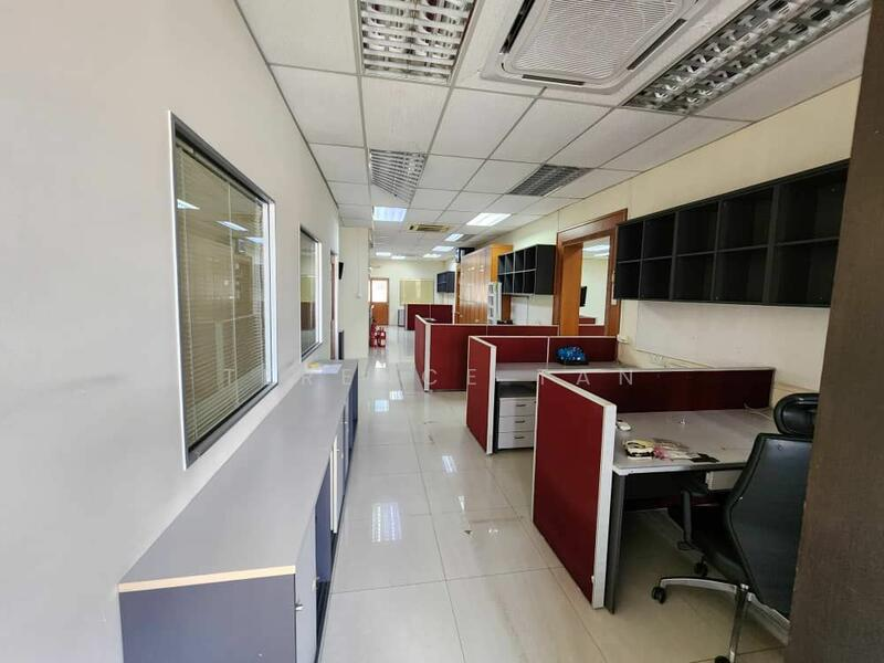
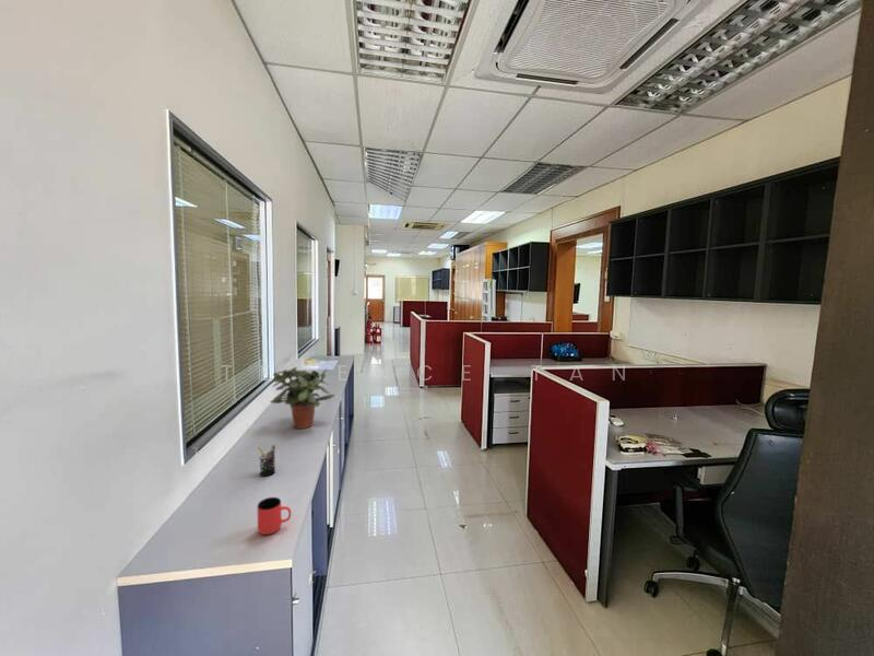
+ potted plant (304, 396)
+ cup (274, 515)
+ pen holder (269, 458)
